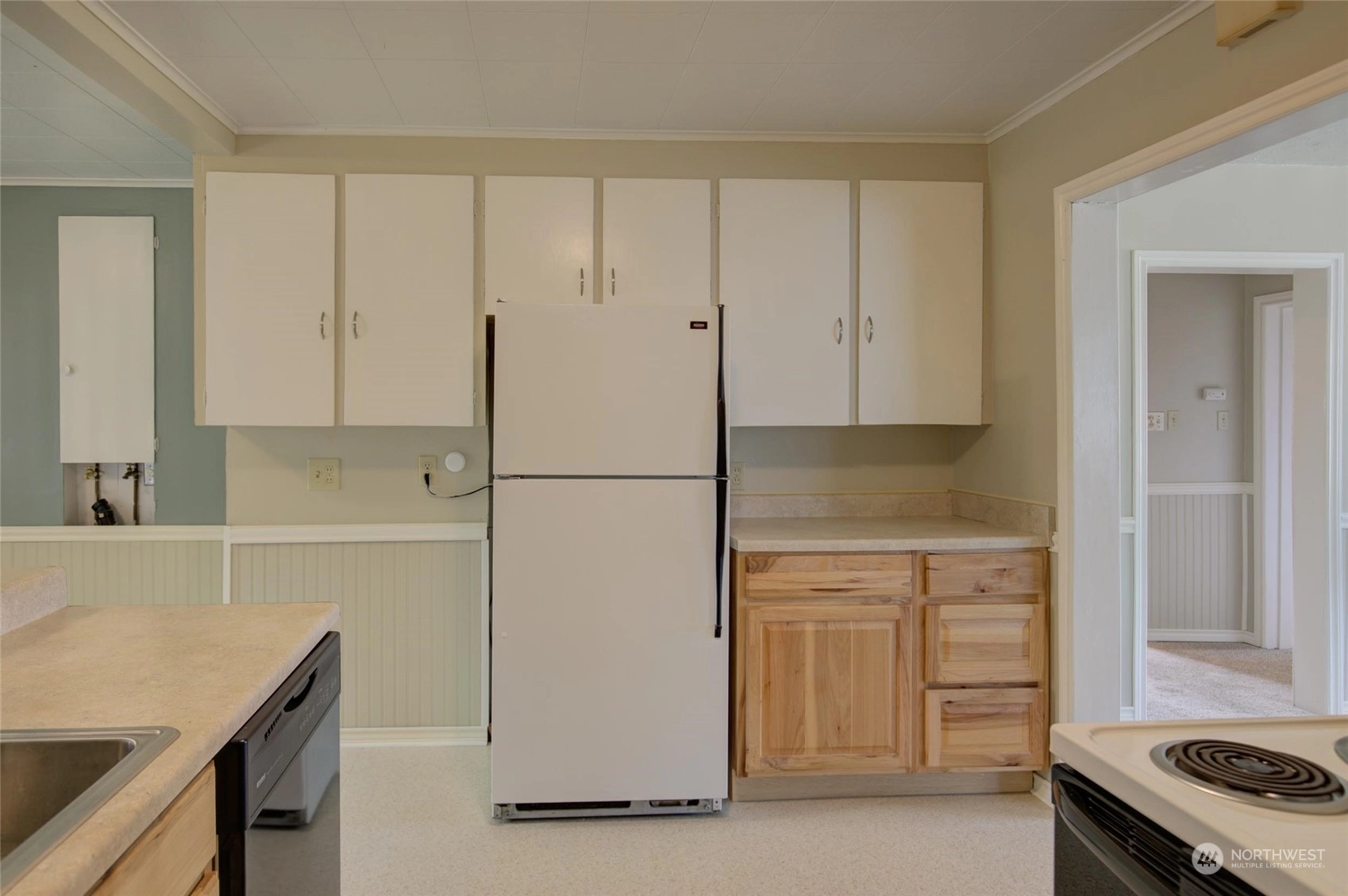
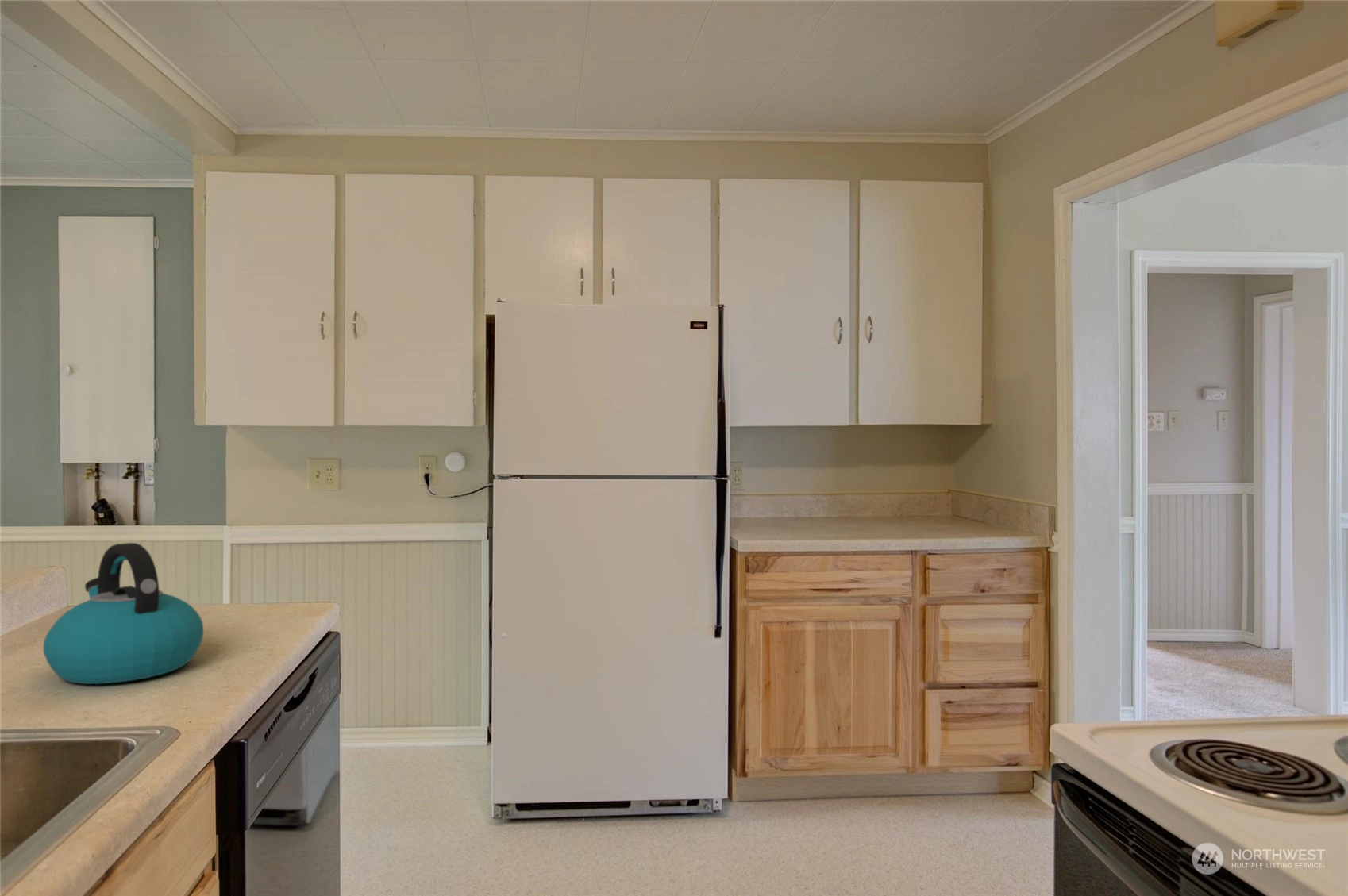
+ kettle (123, 605)
